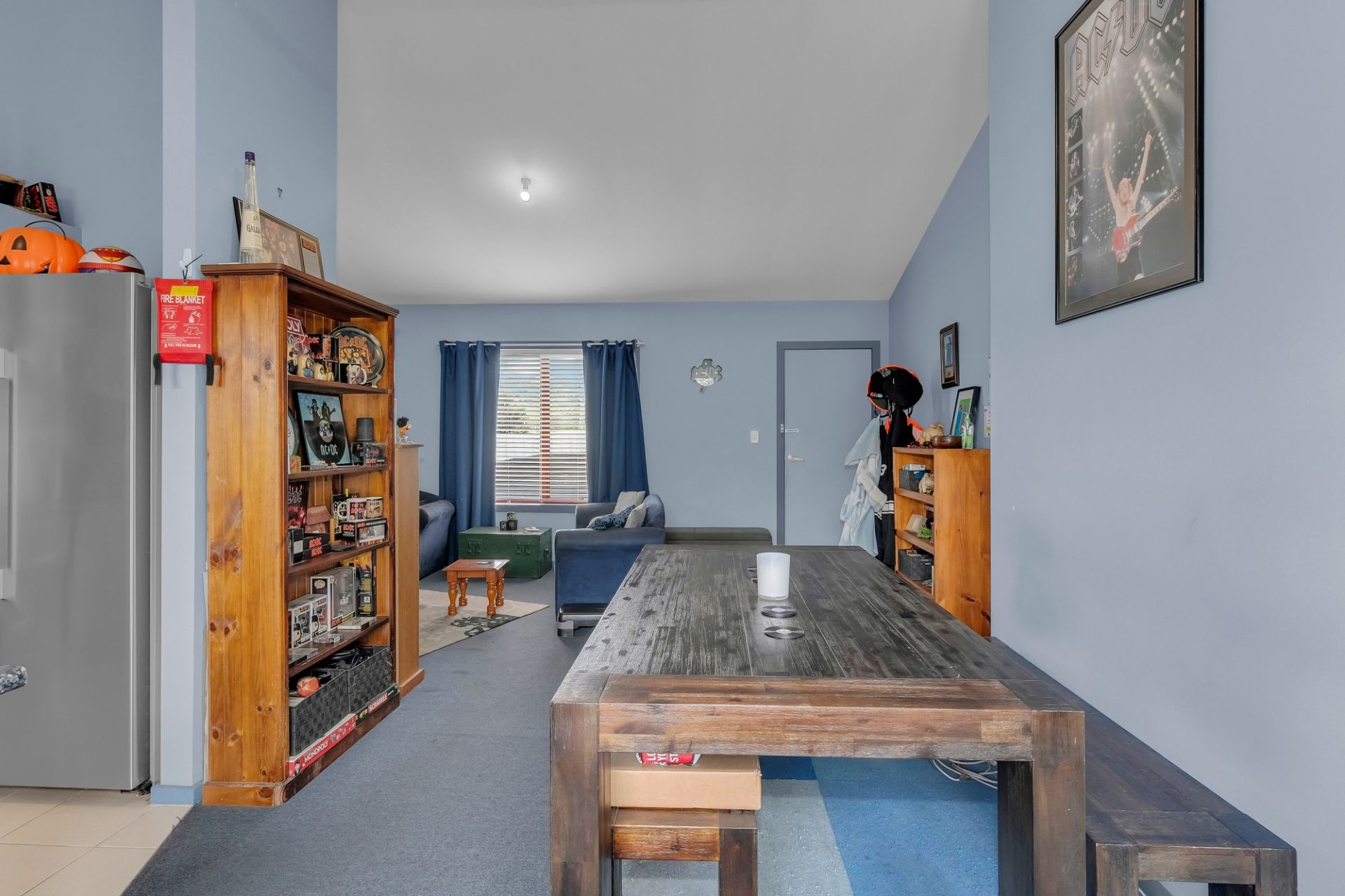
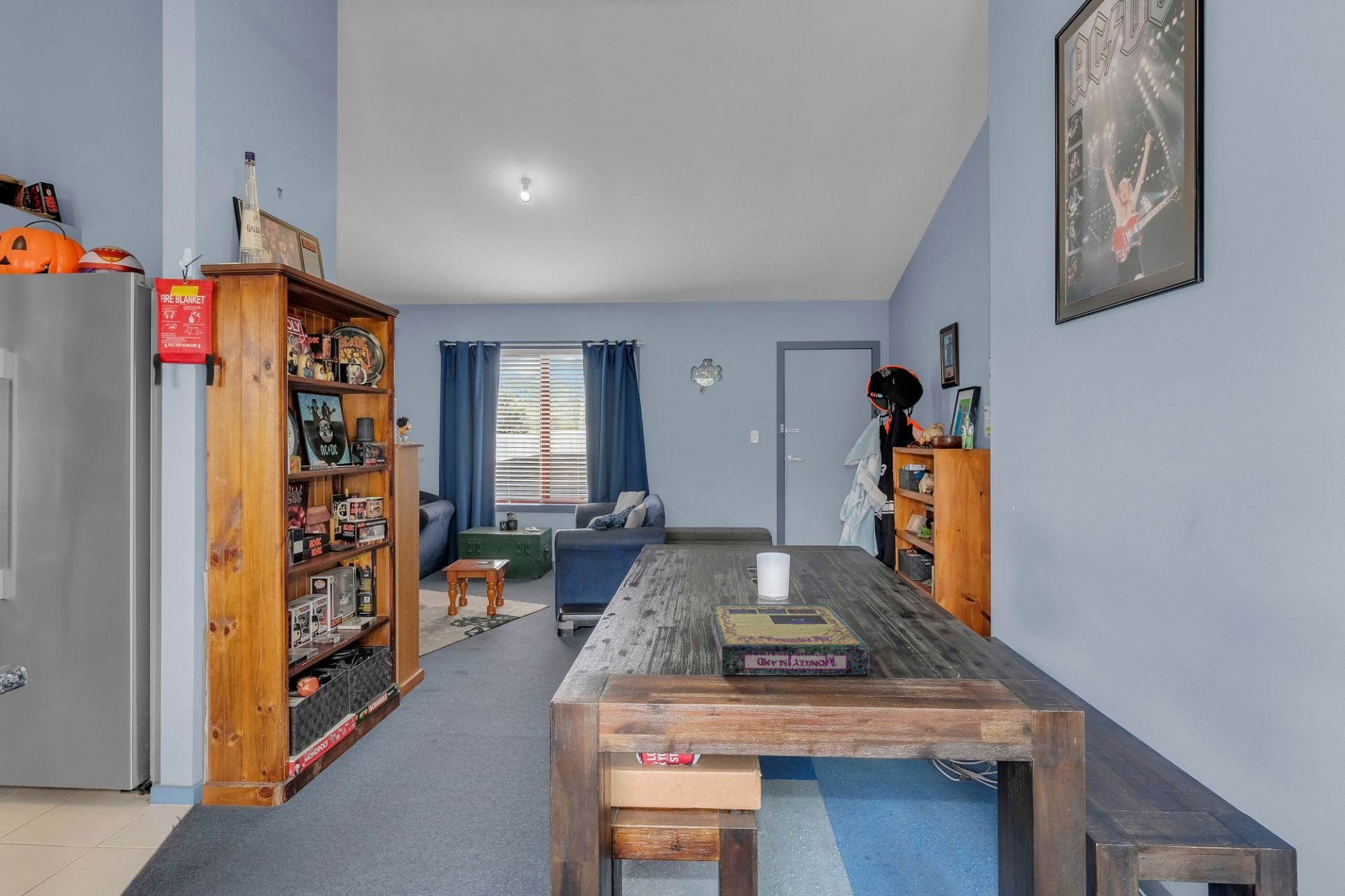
+ video game box (780, 635)
